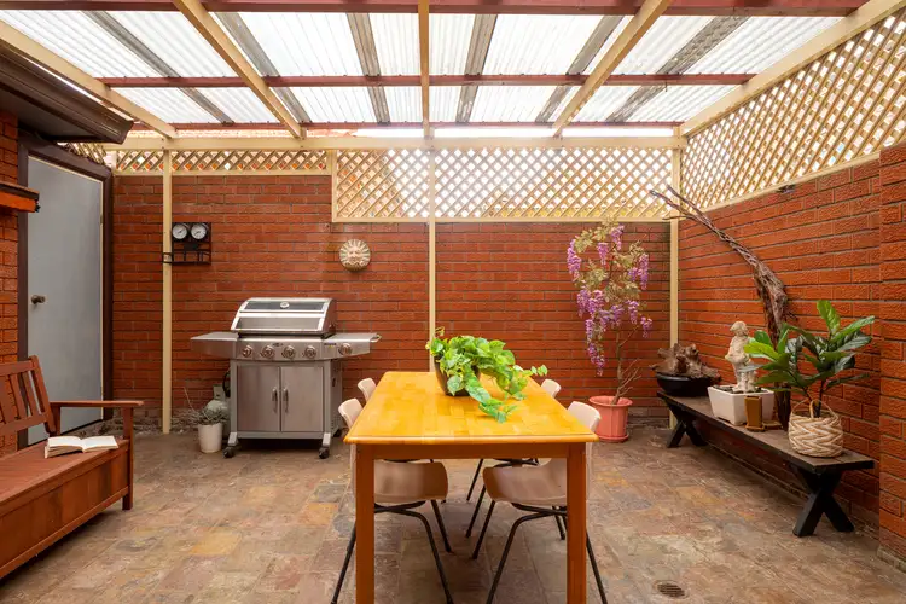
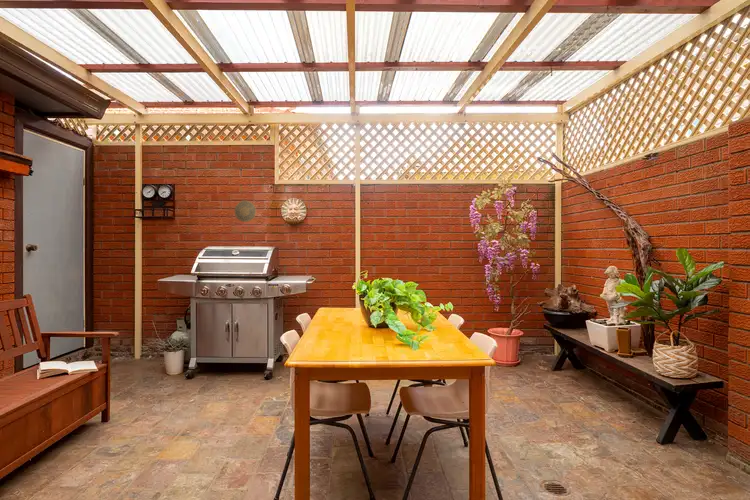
+ decorative plate (244, 211)
